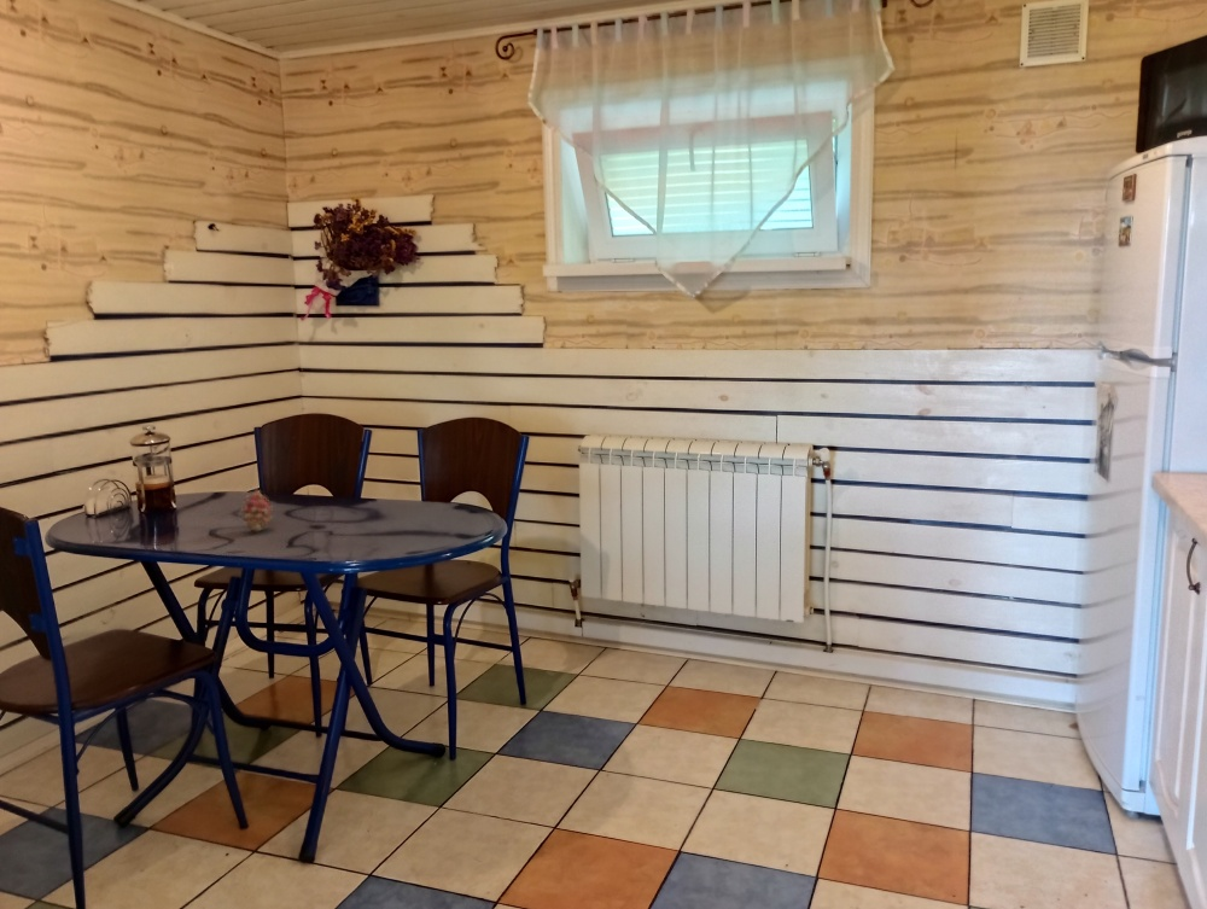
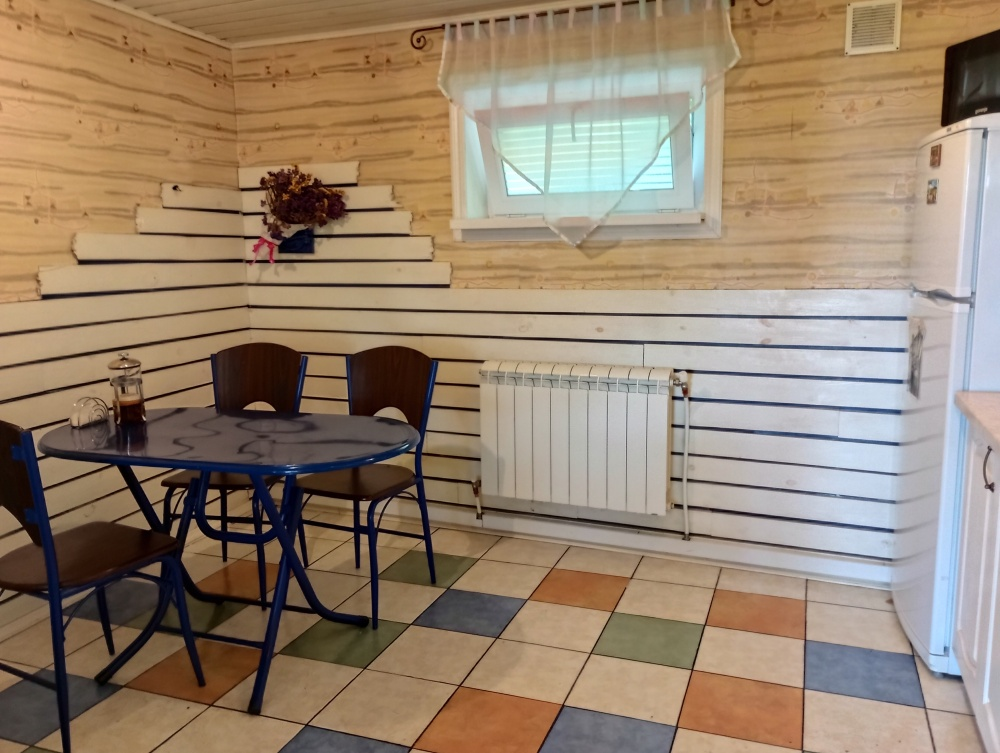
- fruit (256, 508)
